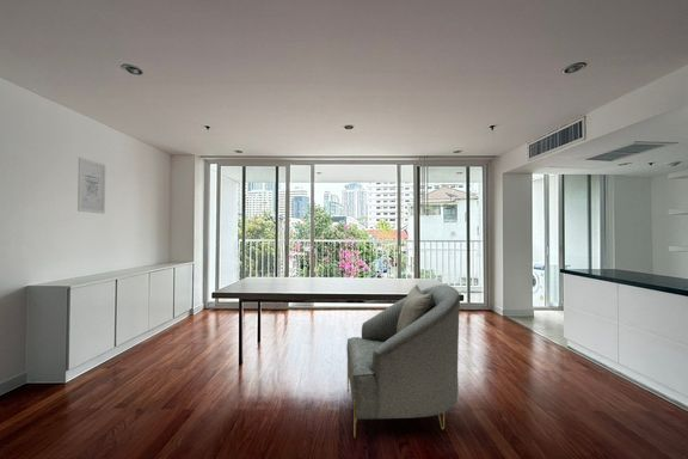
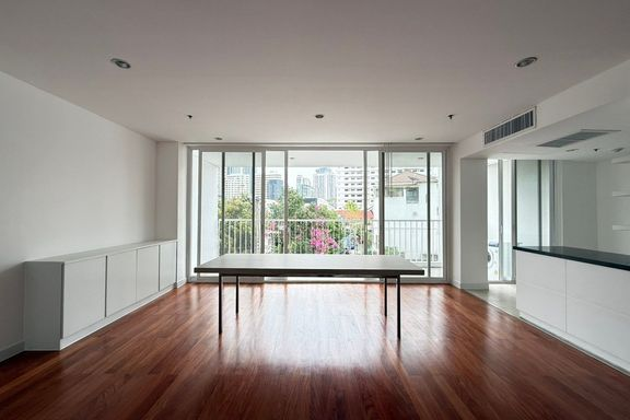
- wall art (92, 186)
- armchair (401, 347)
